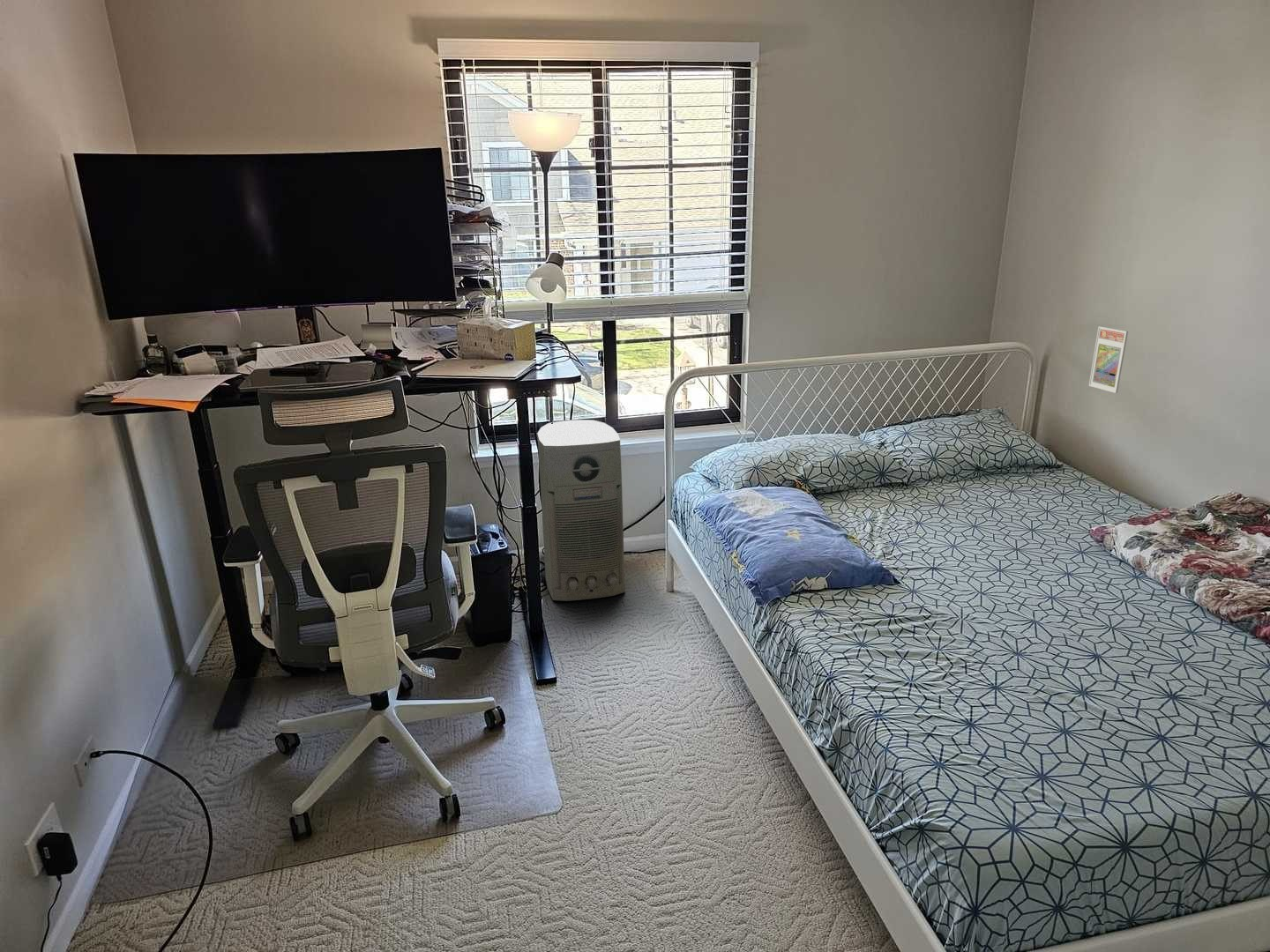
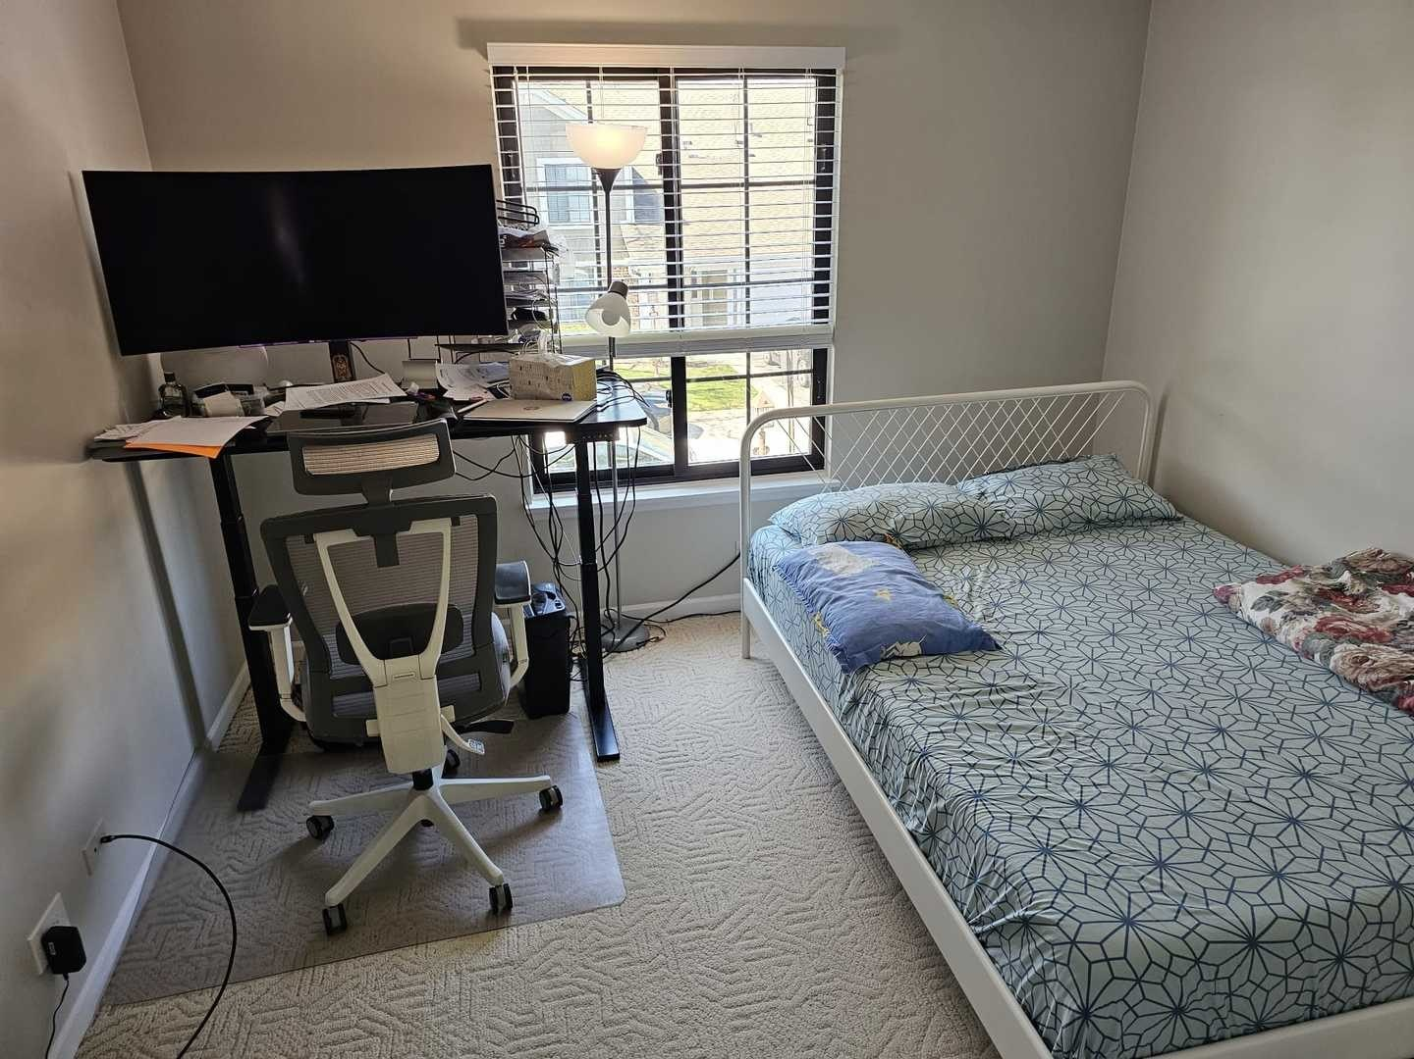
- air purifier (579, 507)
- trading card display case (1108, 359)
